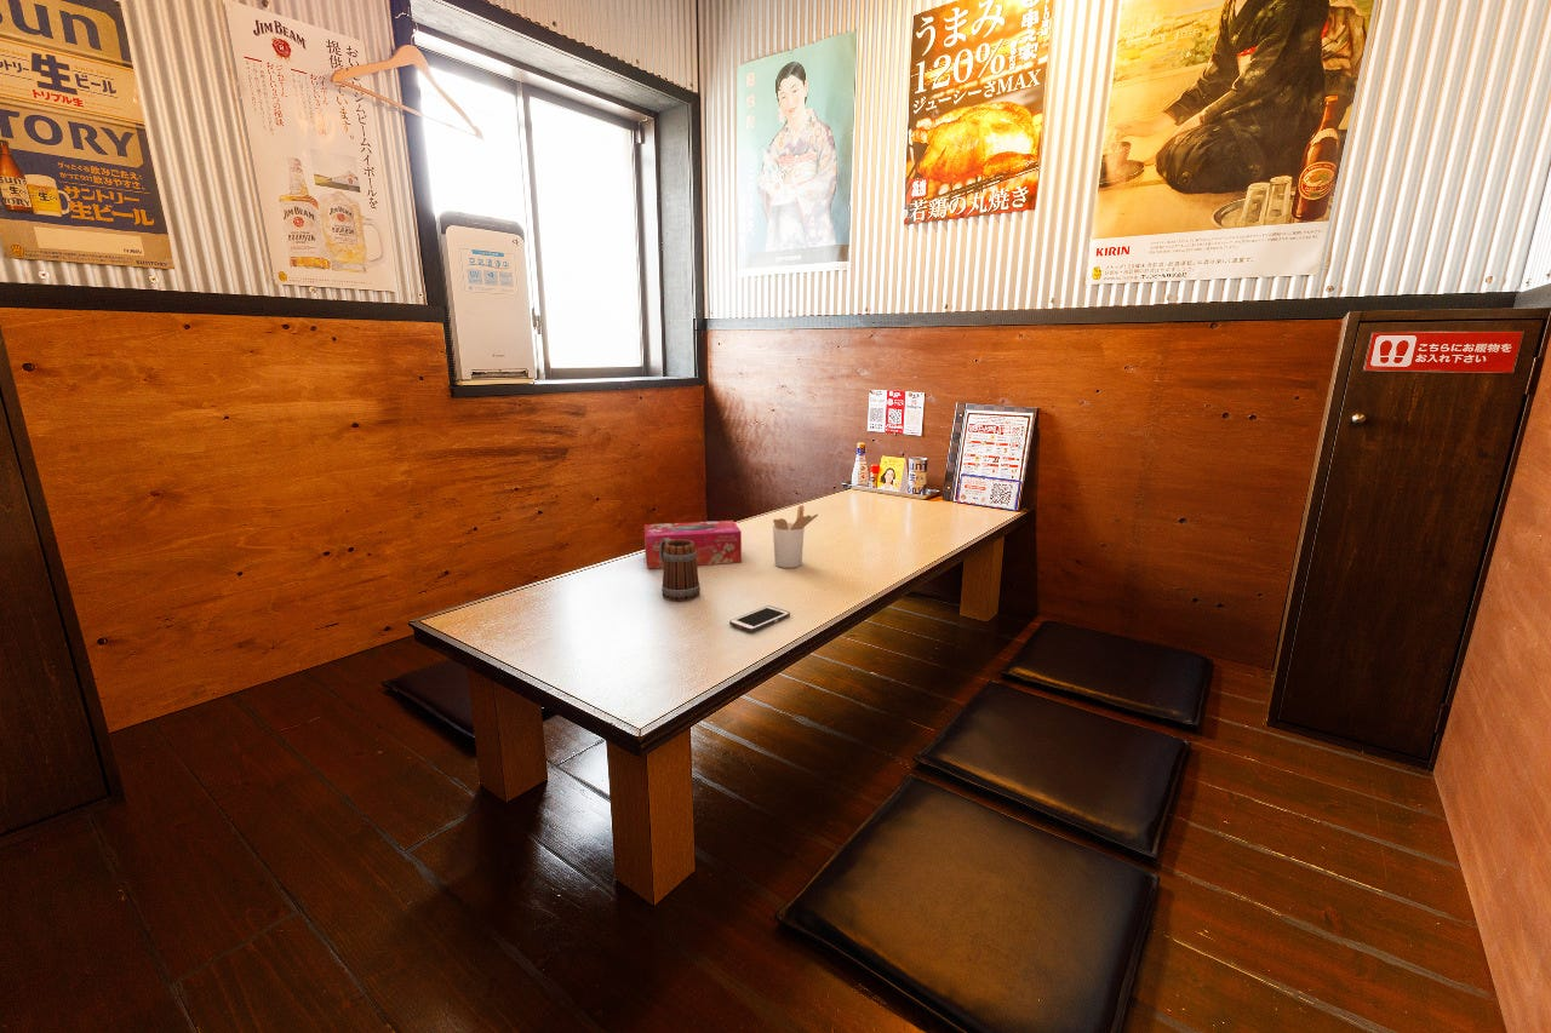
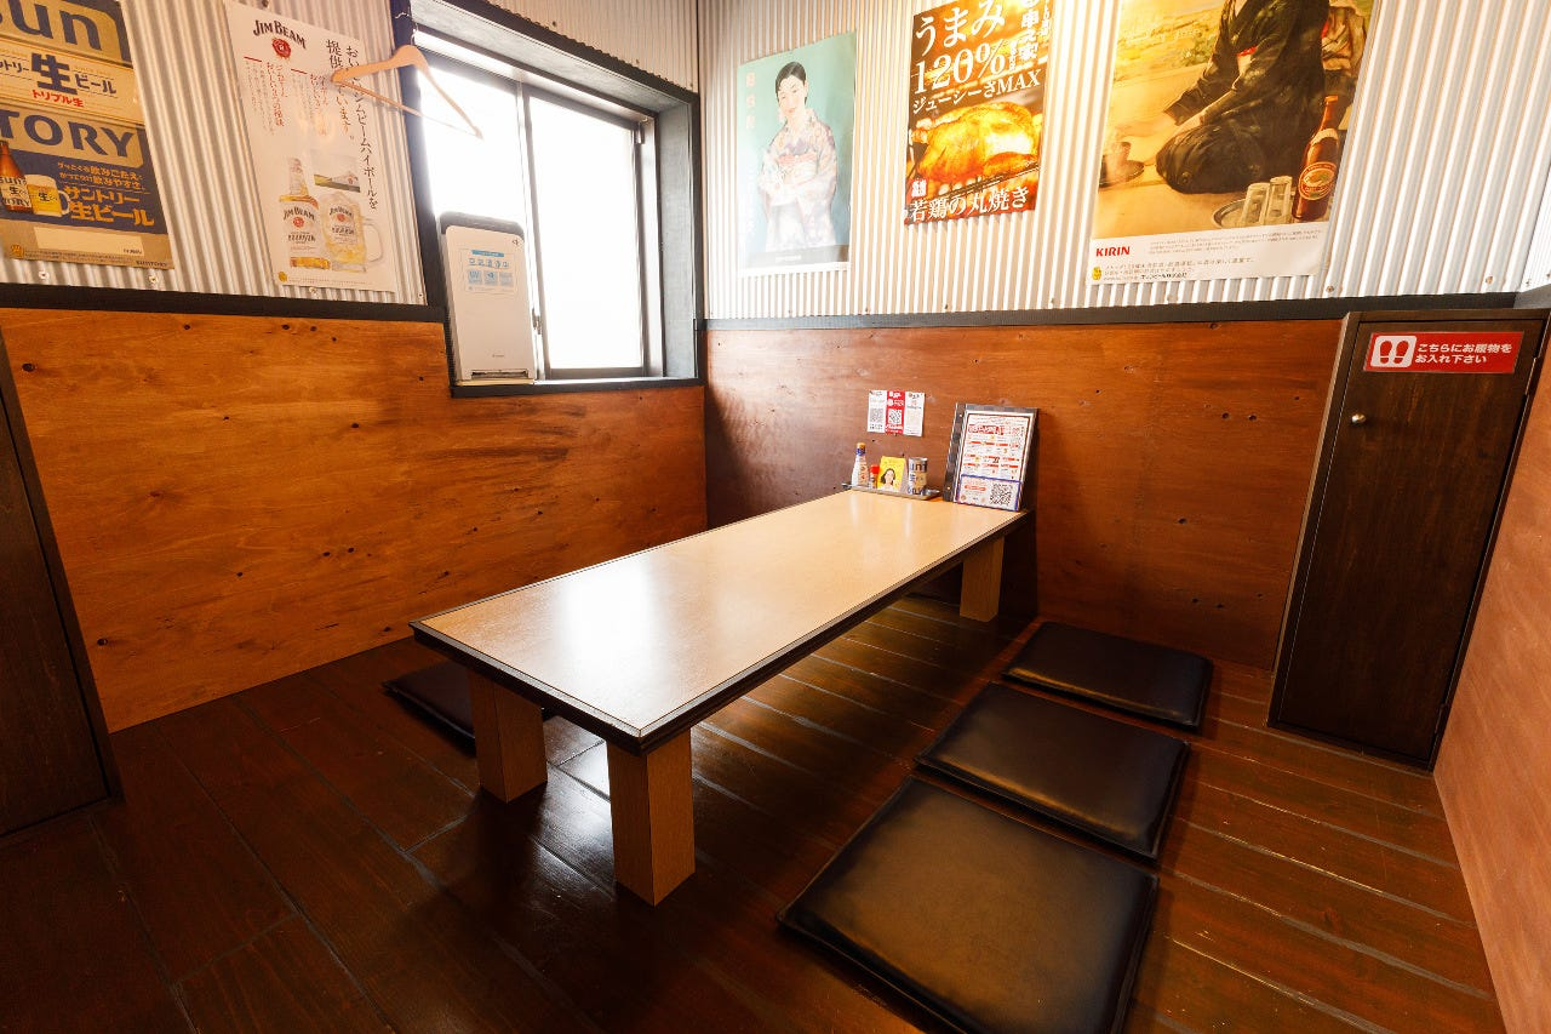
- cell phone (760, 618)
- utensil holder (794, 536)
- beer mug (675, 567)
- tissue box (693, 541)
